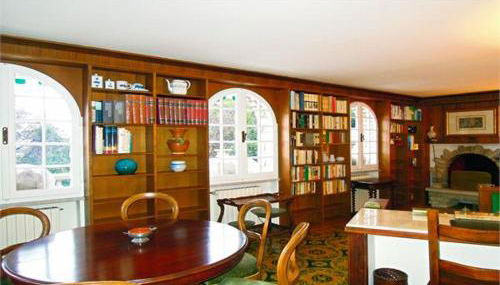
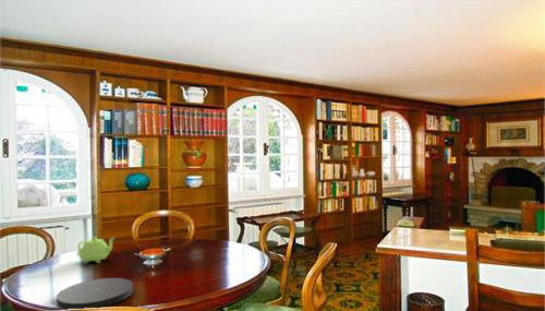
+ plate (96, 292)
+ teapot (96, 249)
